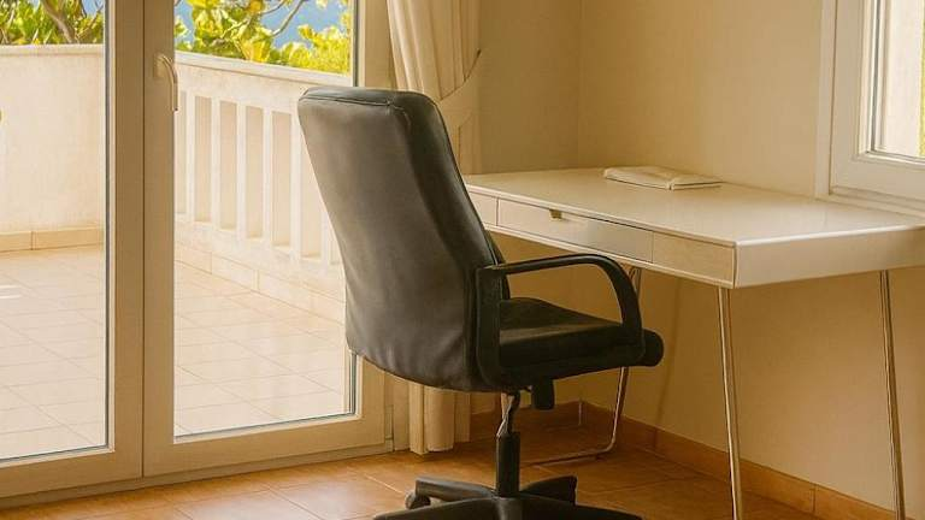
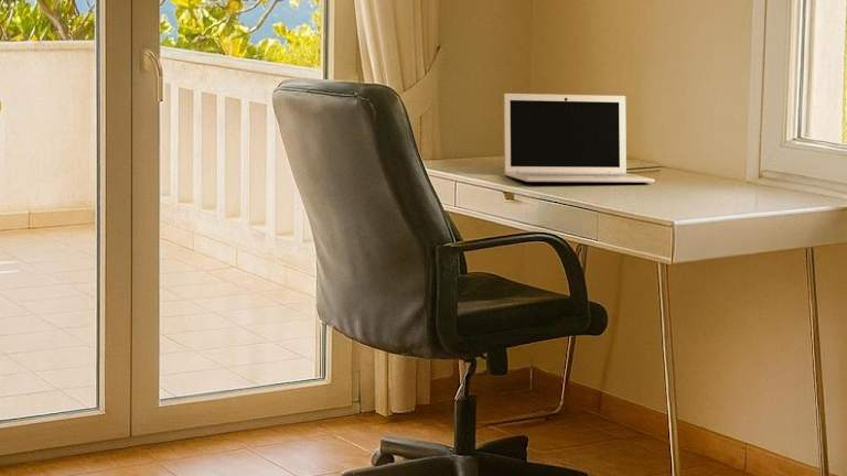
+ laptop (577, 137)
